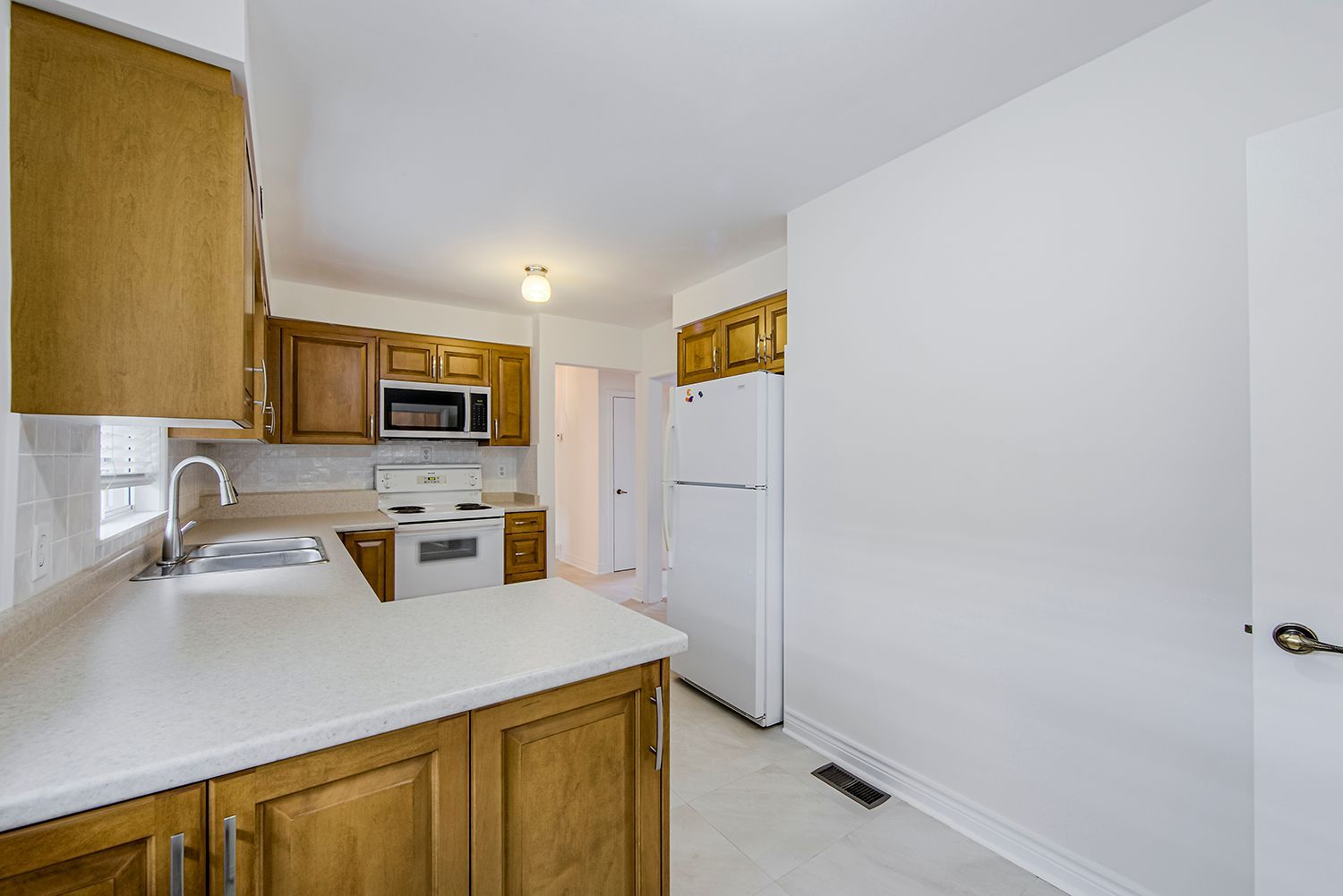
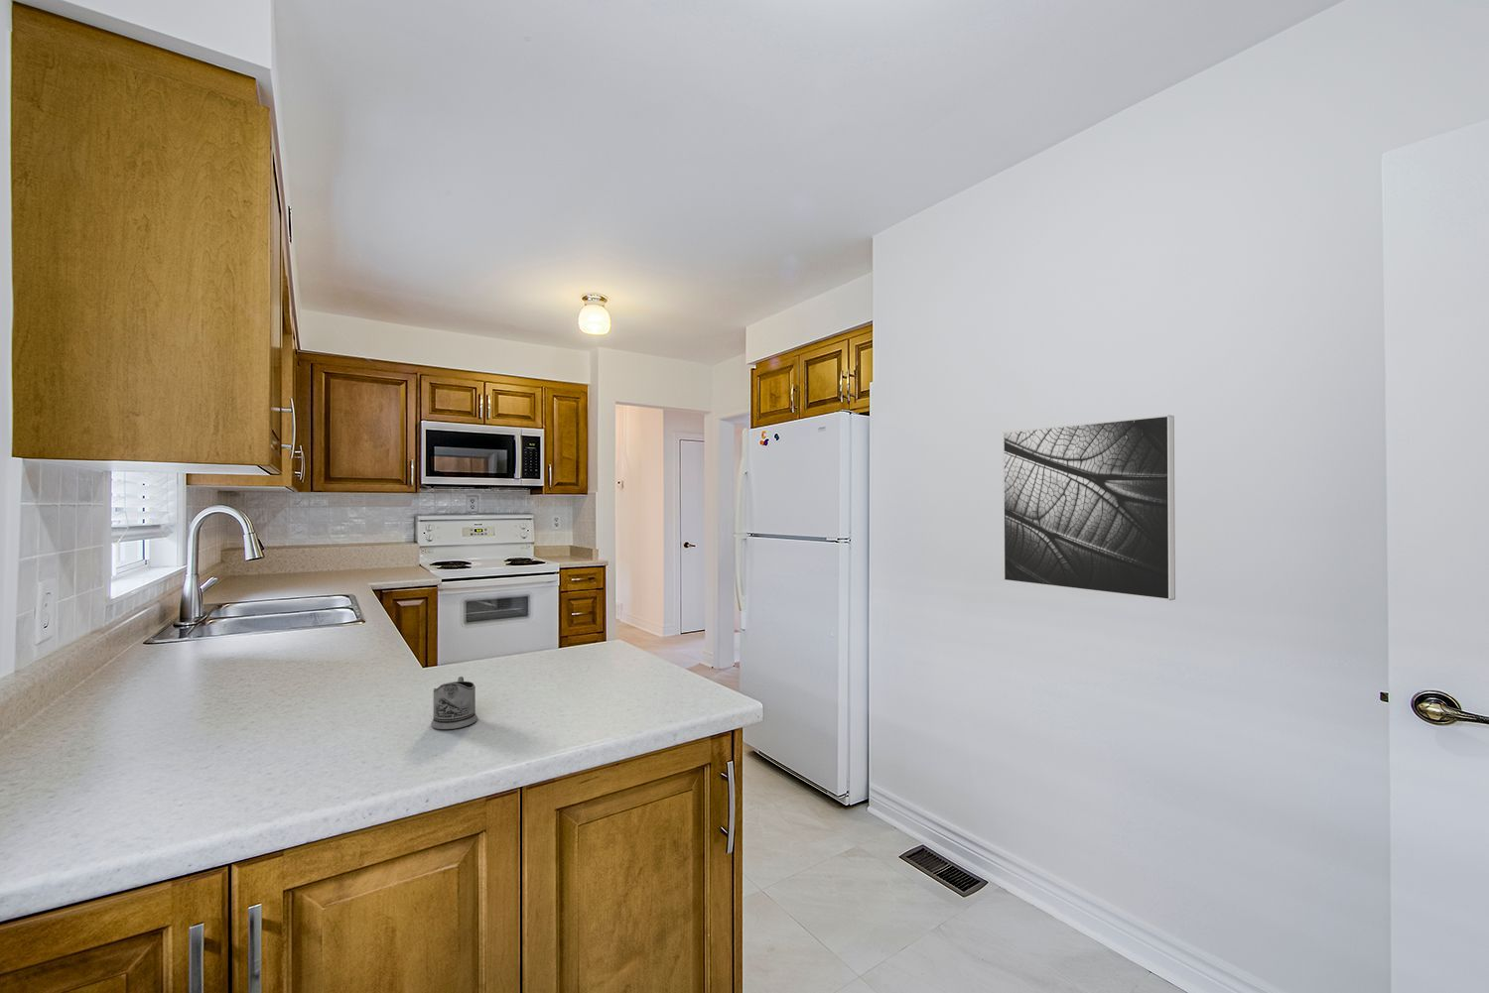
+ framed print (1079, 506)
+ tea glass holder (456, 697)
